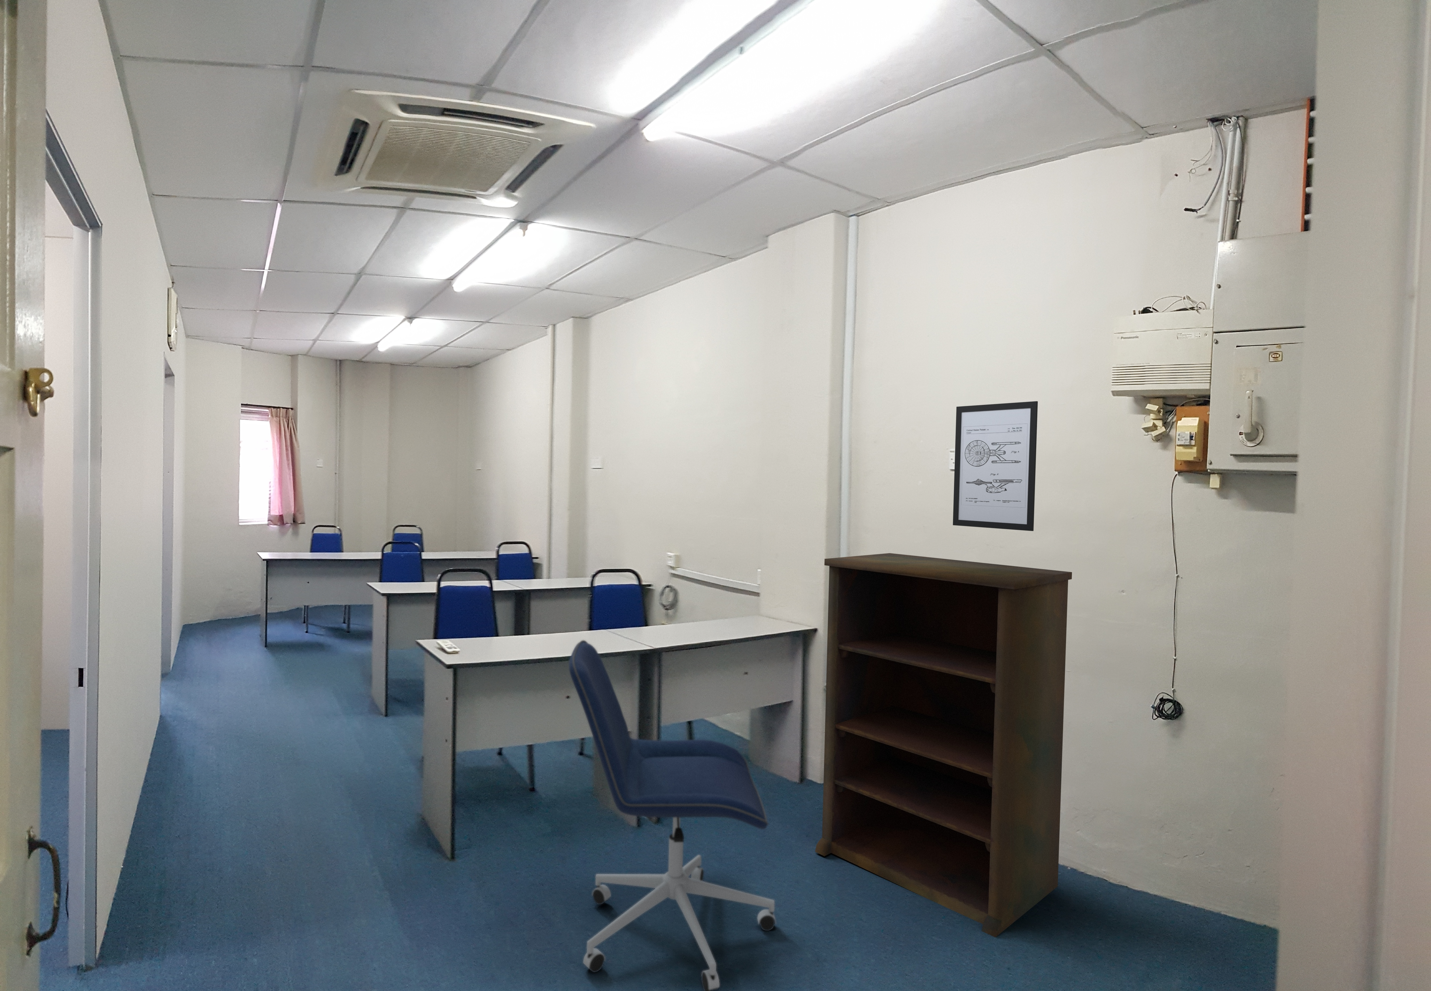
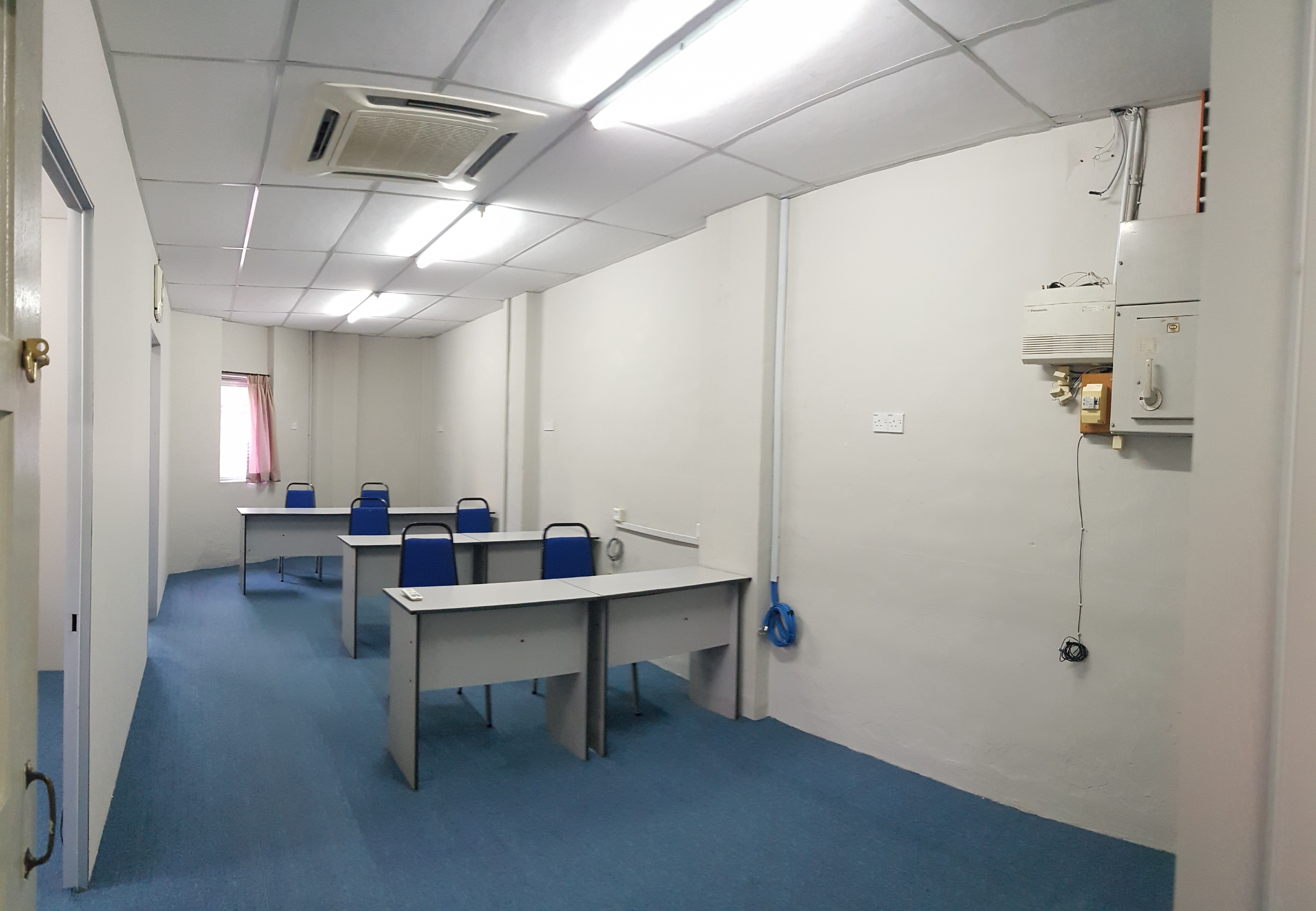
- office chair (674, 791)
- wall art (993, 466)
- shelving unit (936, 718)
